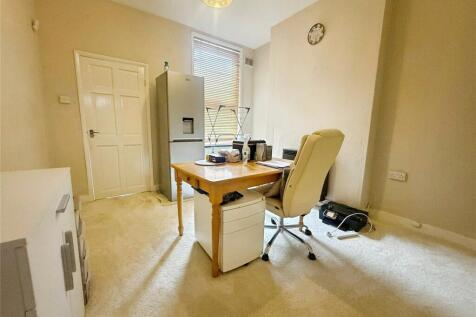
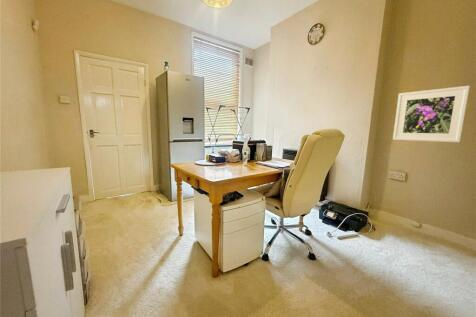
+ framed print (426, 115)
